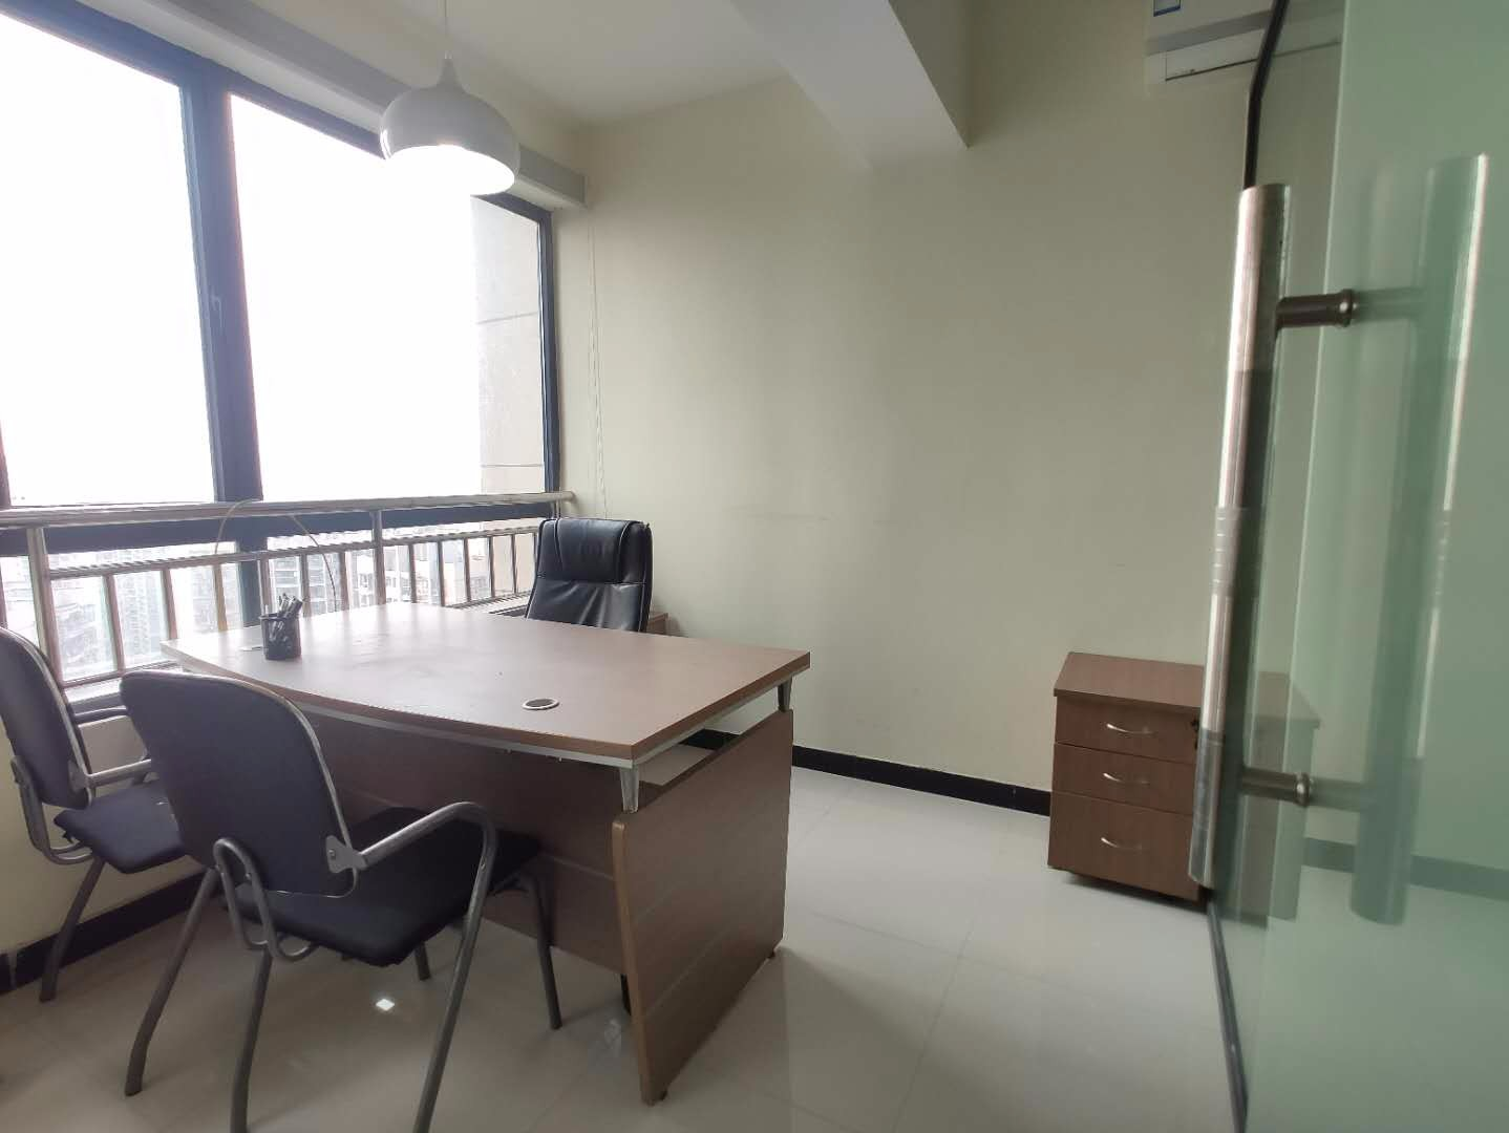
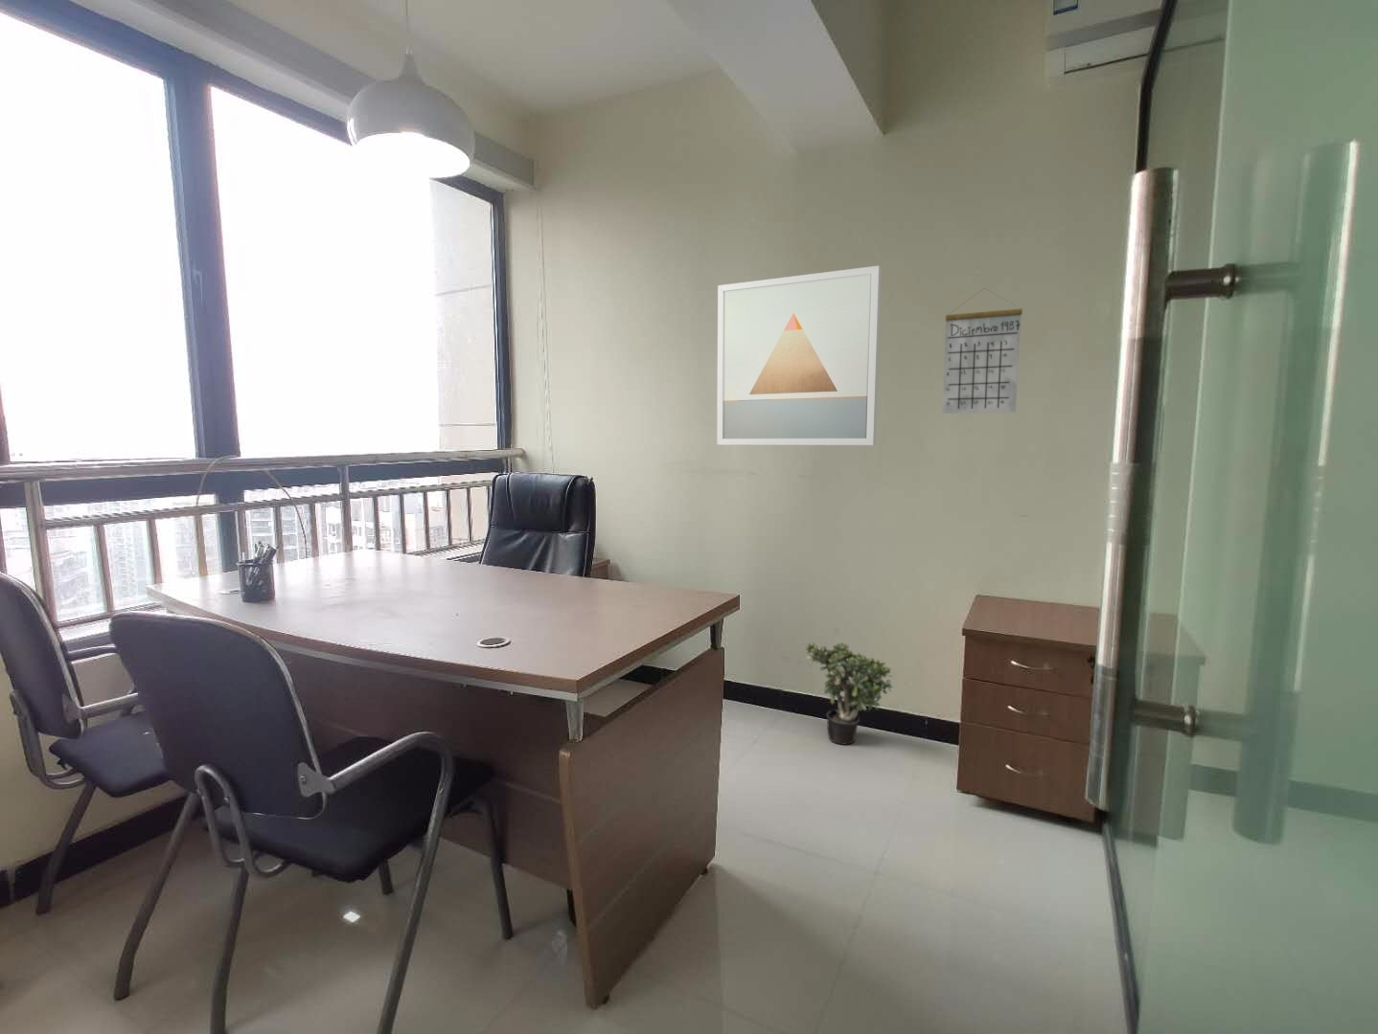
+ potted plant (844, 693)
+ calendar (981, 351)
+ wall art (793, 362)
